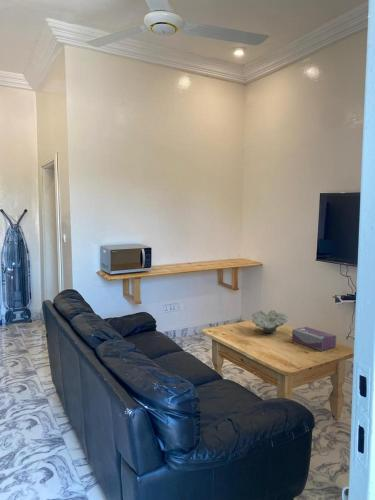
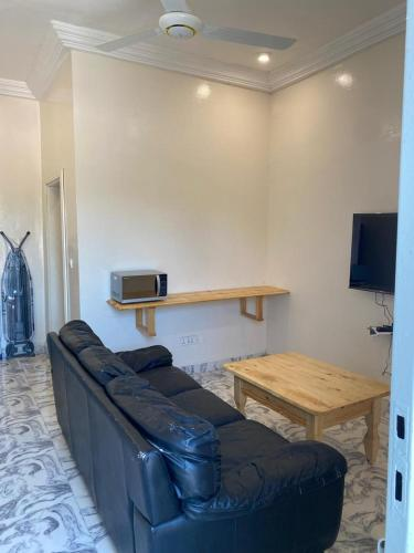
- decorative bowl (268, 322)
- tissue box (313, 337)
